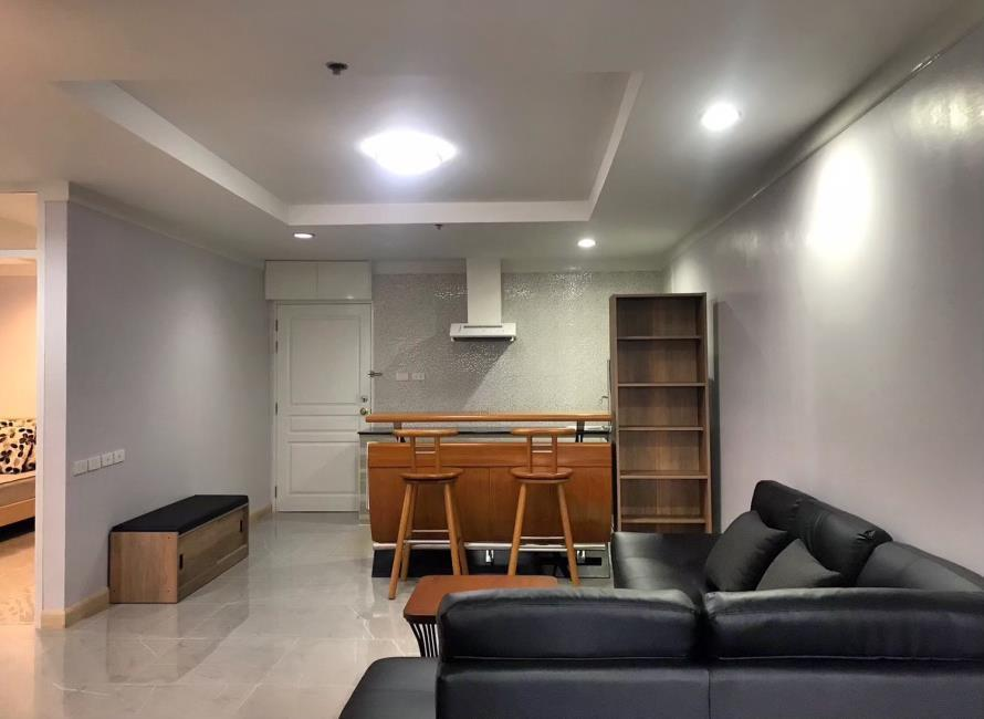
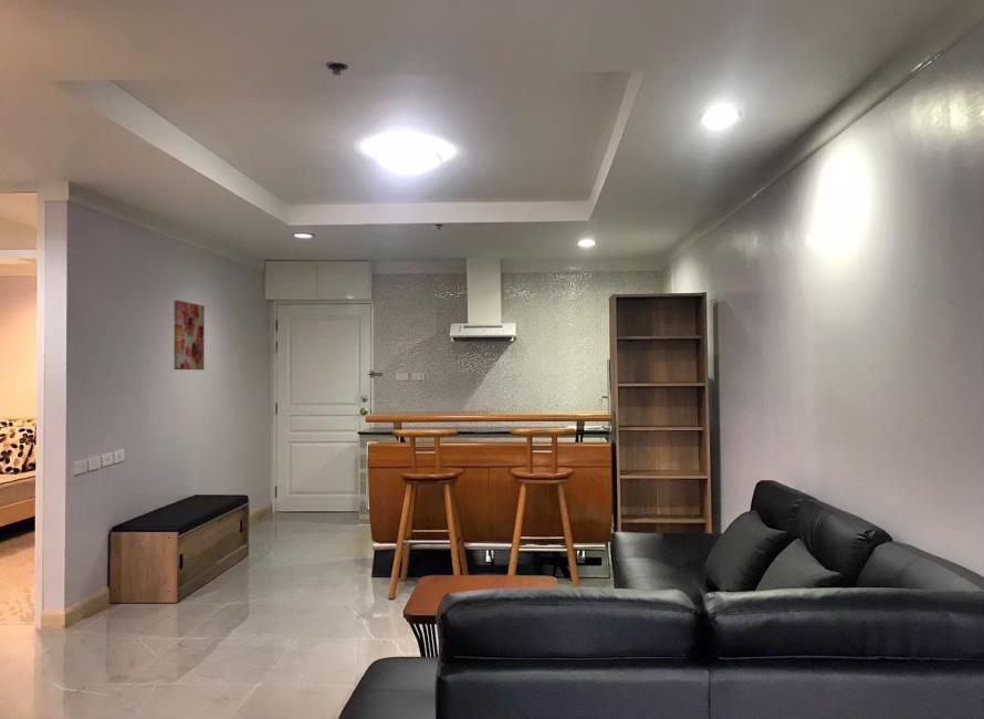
+ wall art (189, 336)
